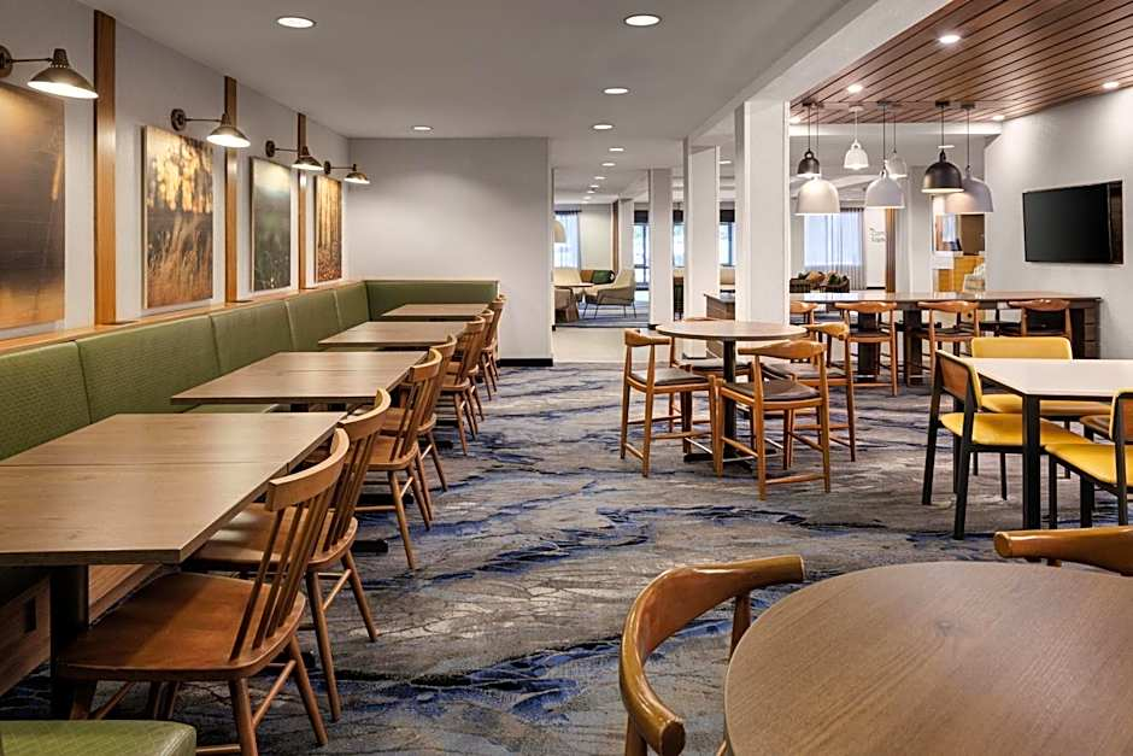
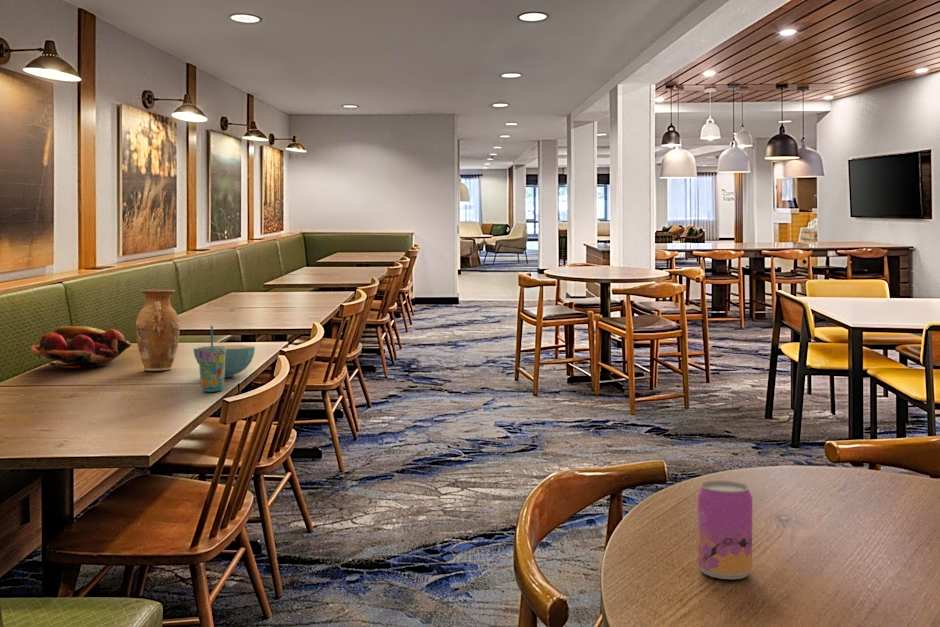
+ beer can (724, 528)
+ fruit basket (80, 345)
+ cup (212, 358)
+ cereal bowl (225, 361)
+ vase (157, 329)
